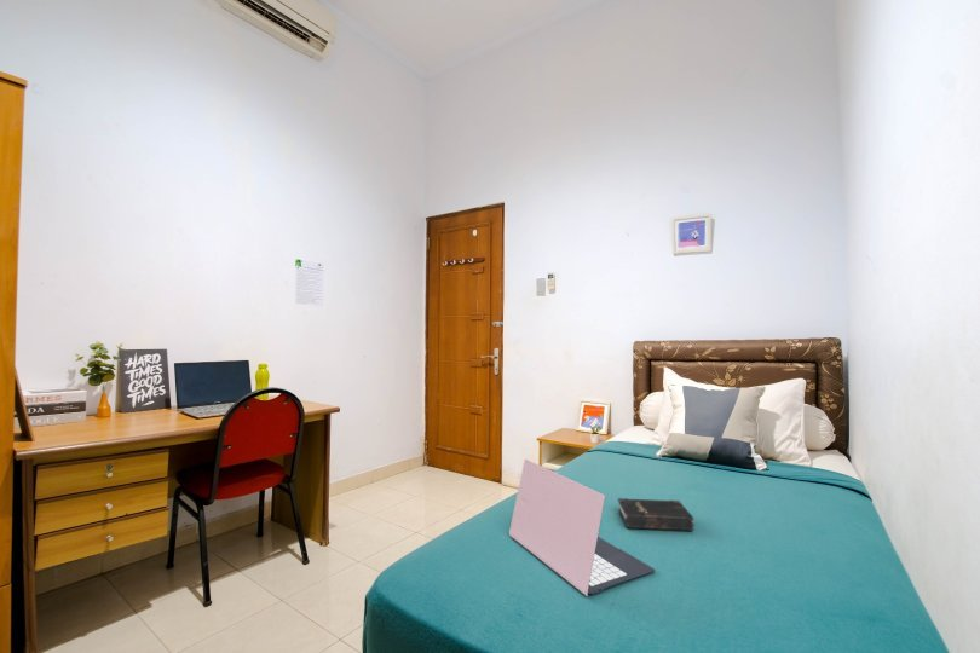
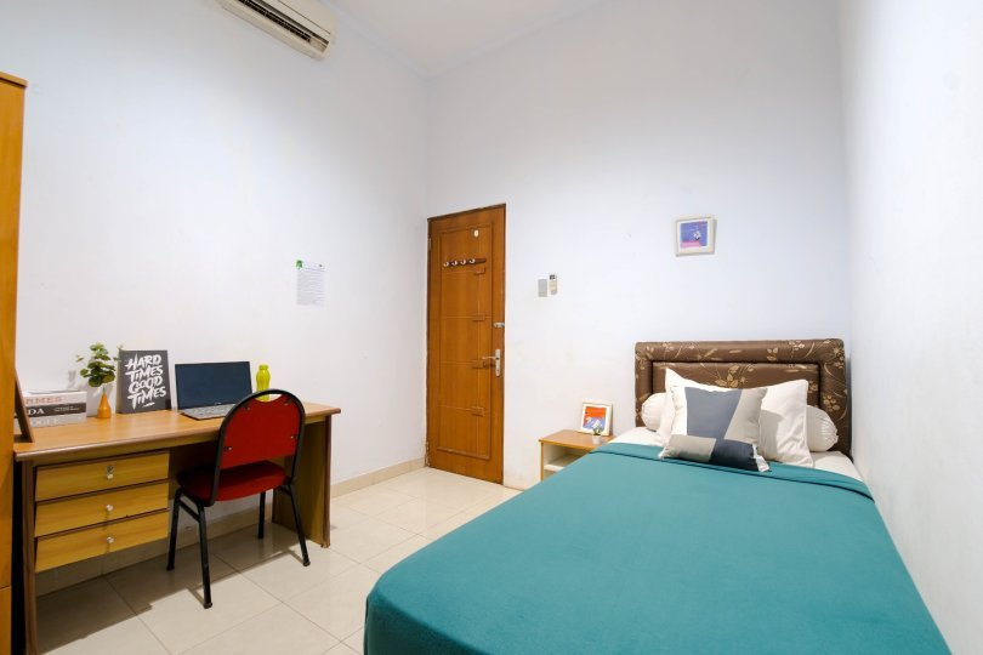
- laptop (576, 512)
- hardback book (653, 514)
